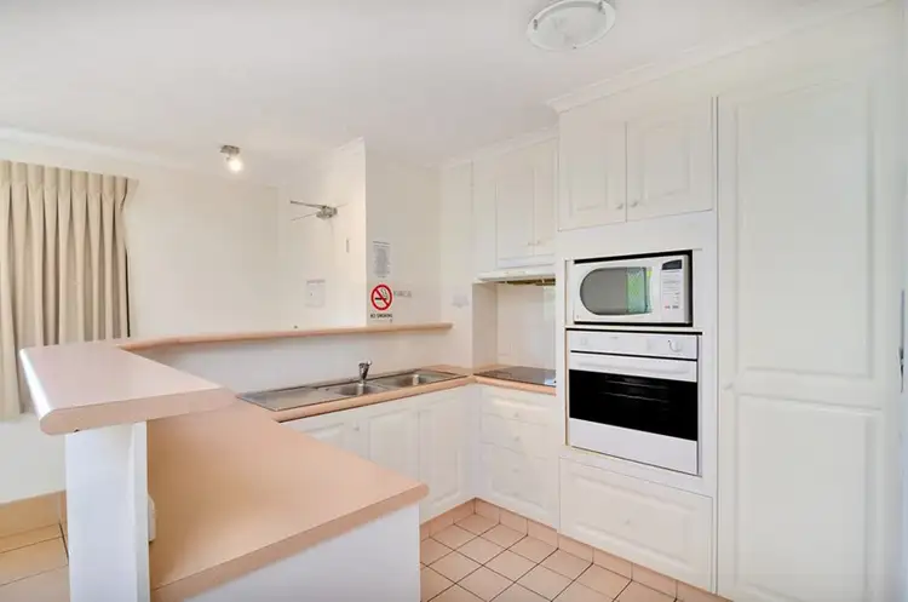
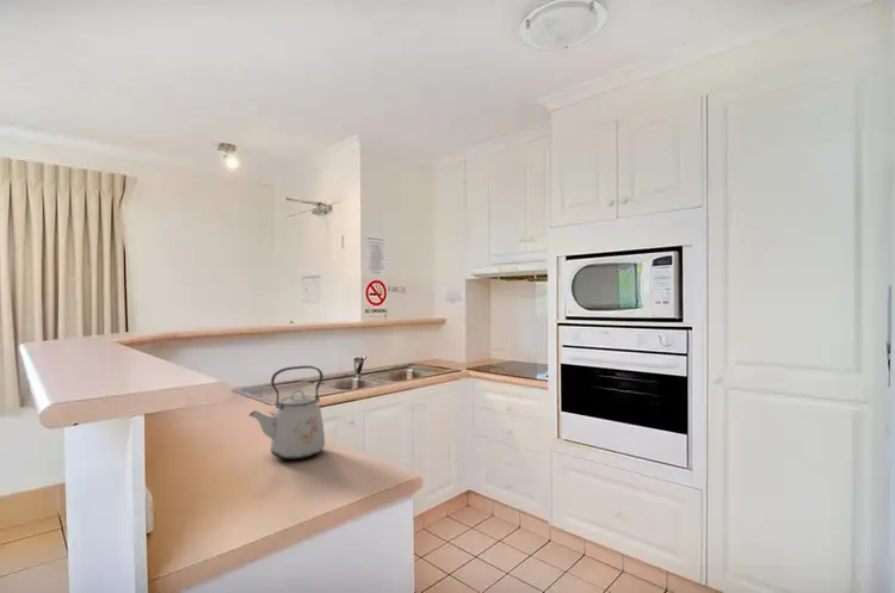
+ kettle (288, 412)
